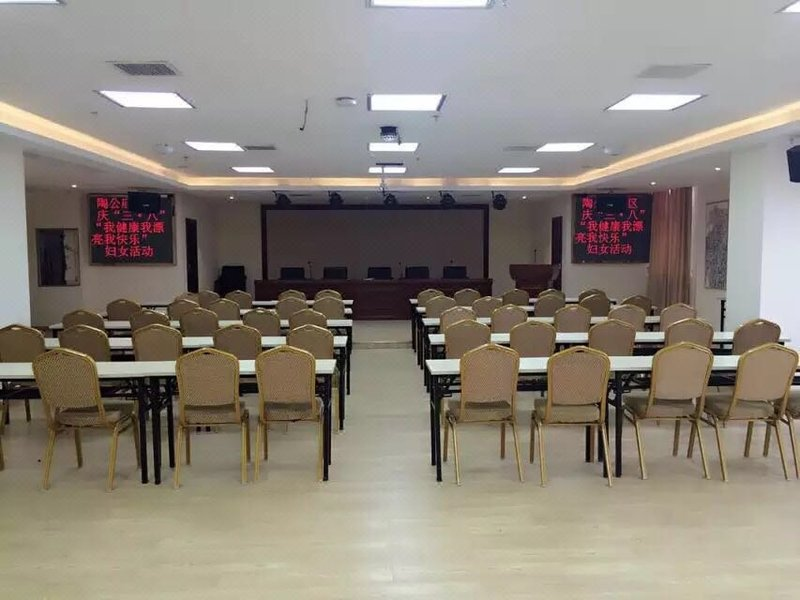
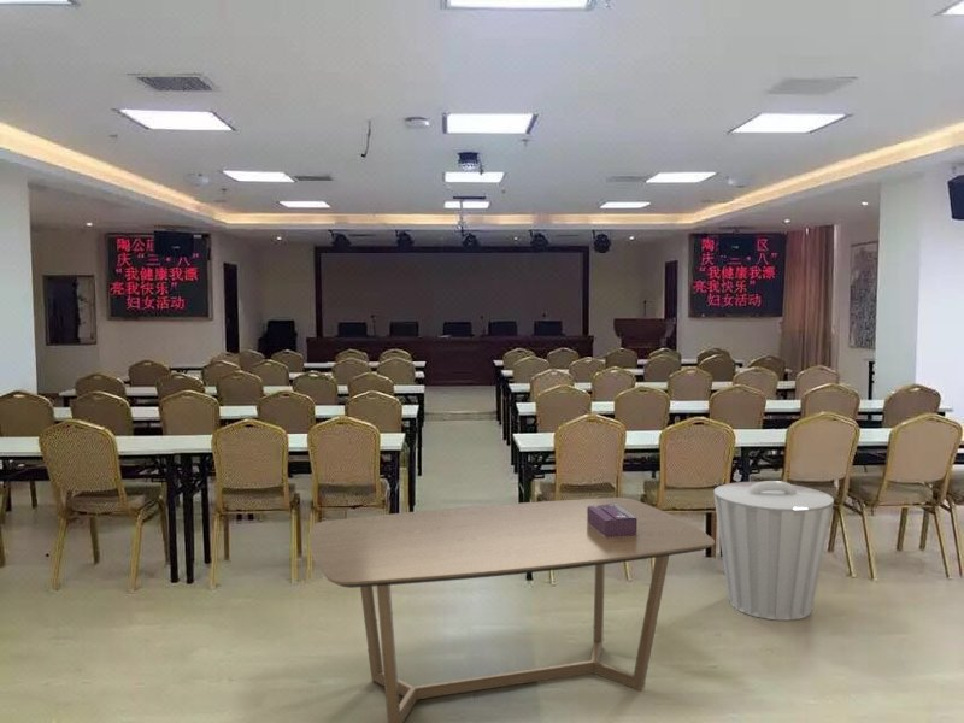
+ dining table (502, 575)
+ trash can (770, 542)
+ tissue box (611, 519)
